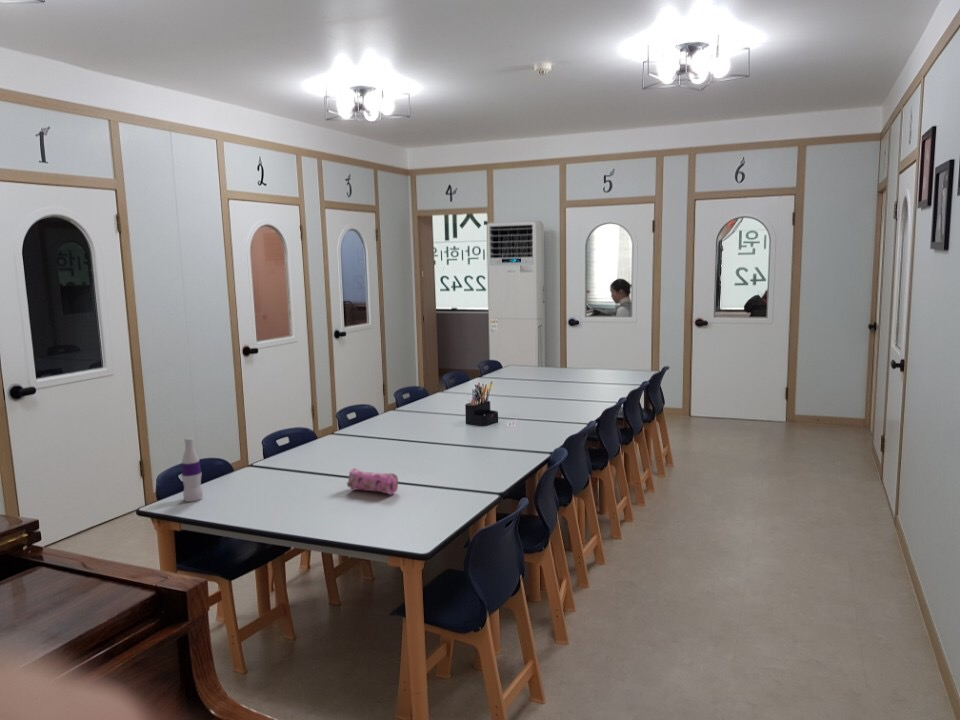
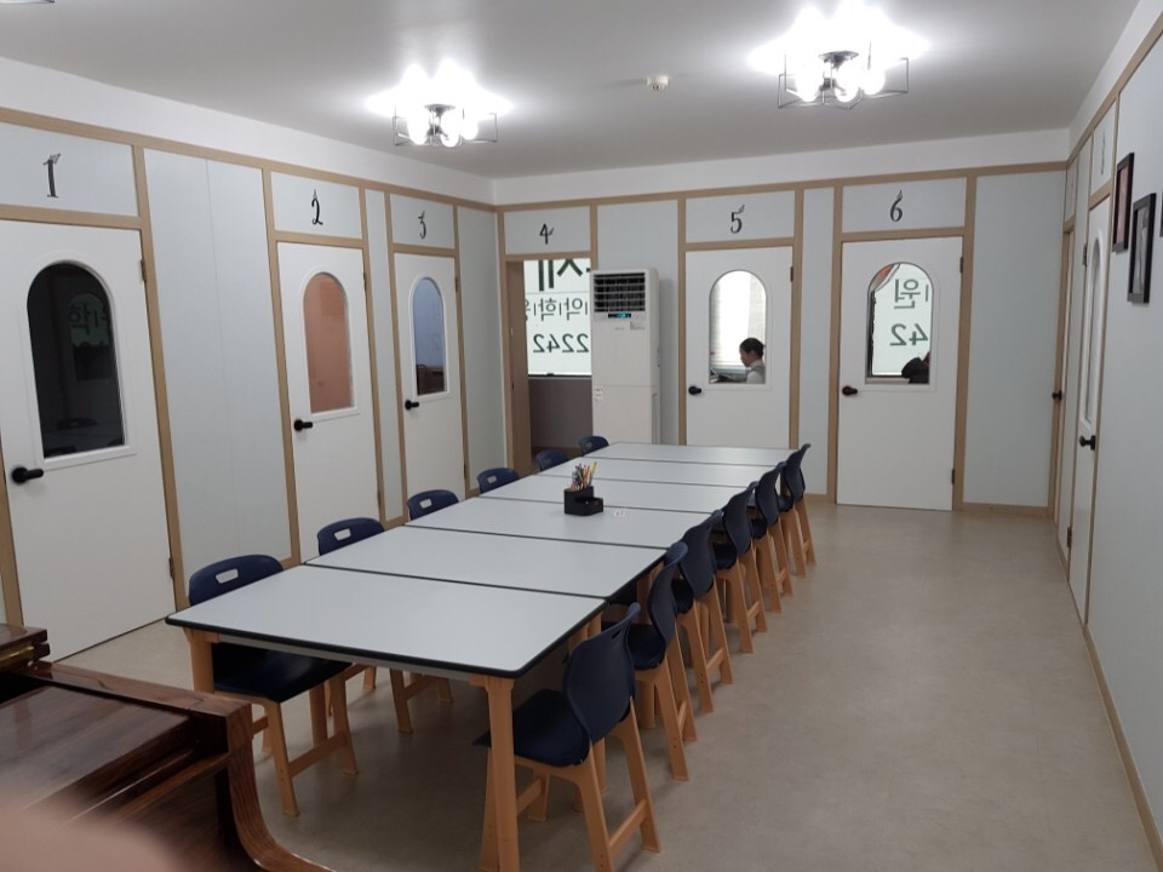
- bottle (191, 468)
- pencil case (373, 481)
